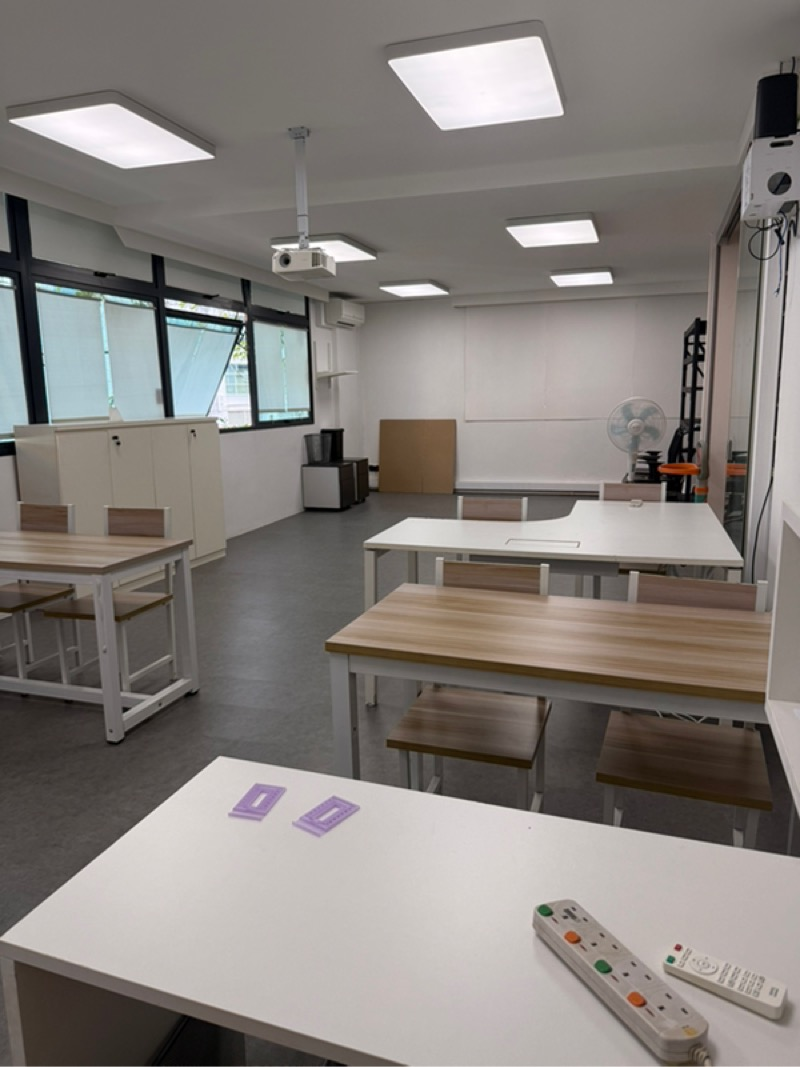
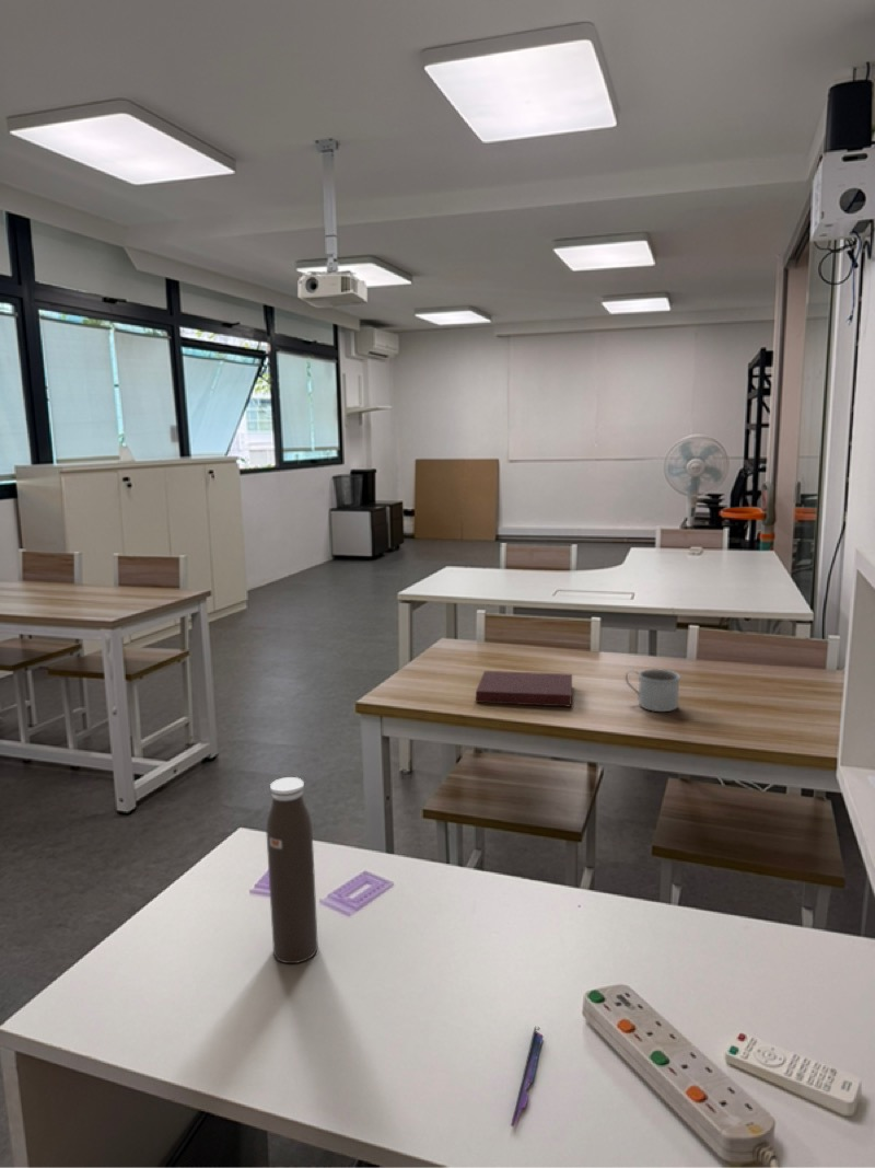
+ notebook (525, 687)
+ pen (528, 1072)
+ mug (655, 689)
+ water bottle (291, 867)
